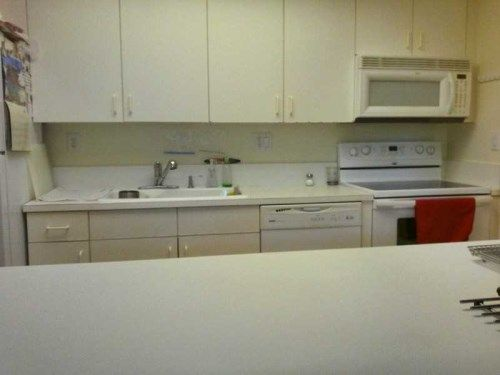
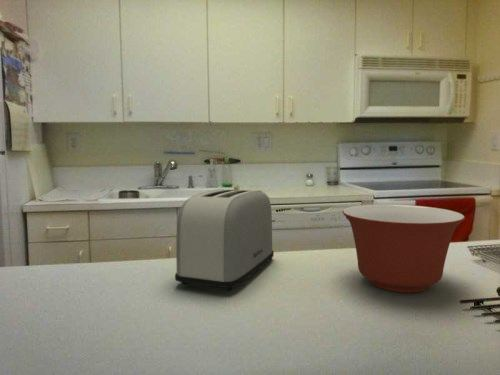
+ toaster (229, 231)
+ mixing bowl (399, 247)
